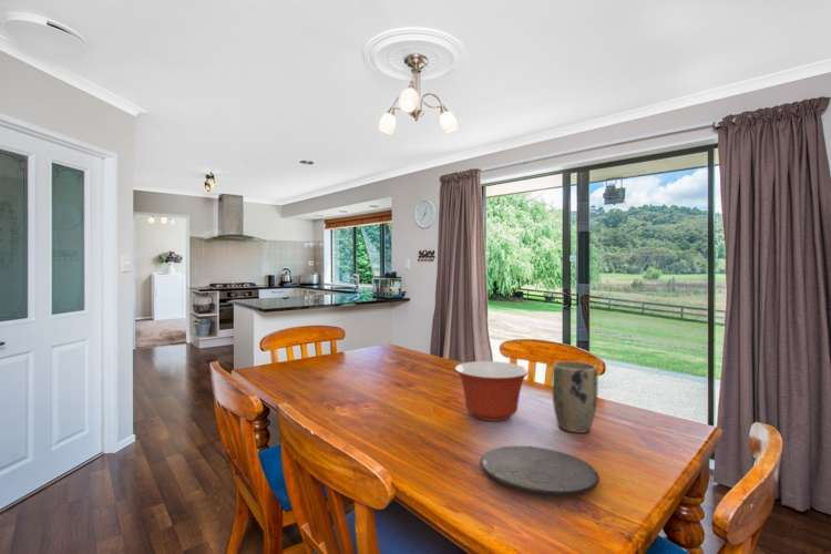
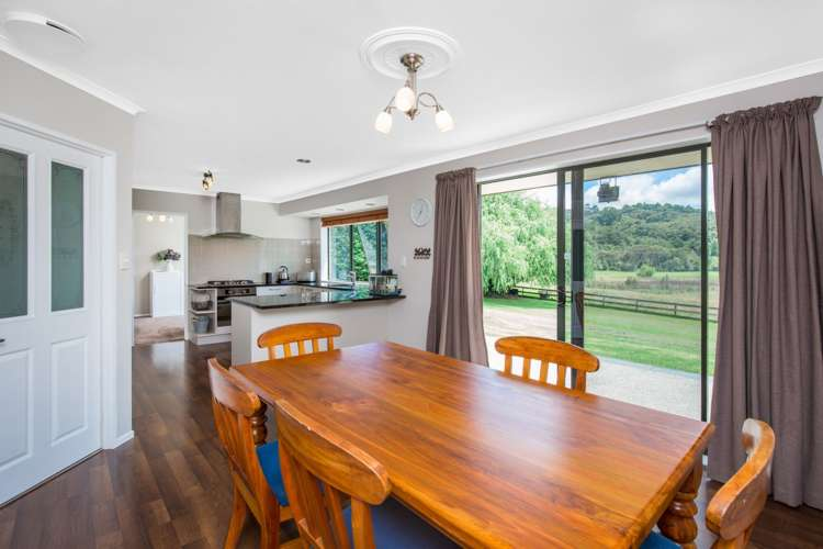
- plant pot (574, 396)
- plate (537, 466)
- mixing bowl (491, 391)
